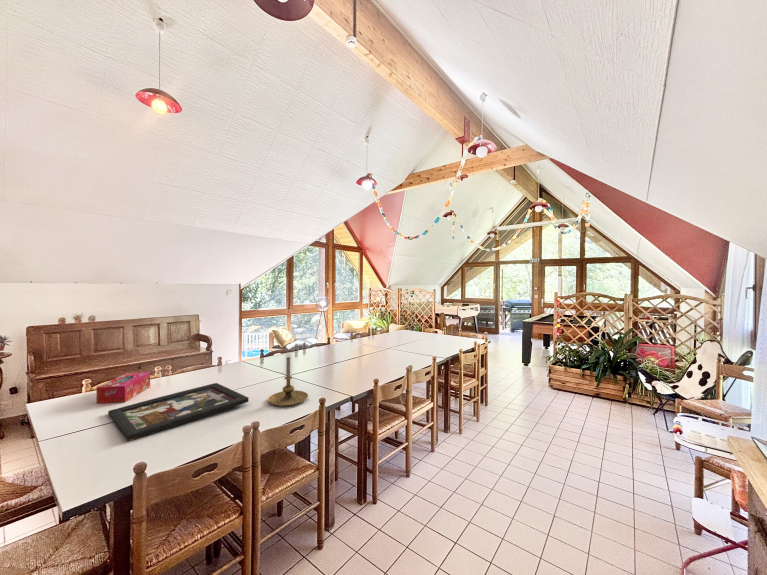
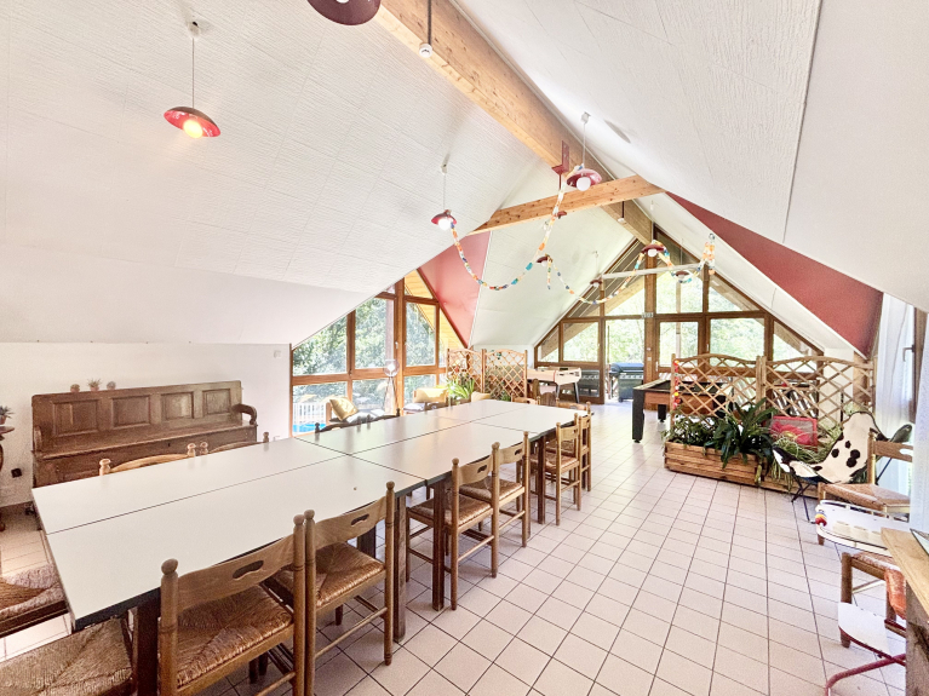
- tissue box (125, 386)
- candle holder (288, 378)
- board game (181, 405)
